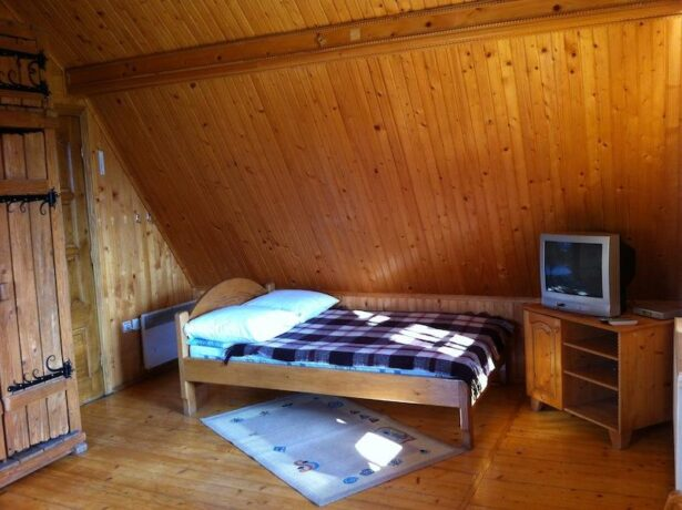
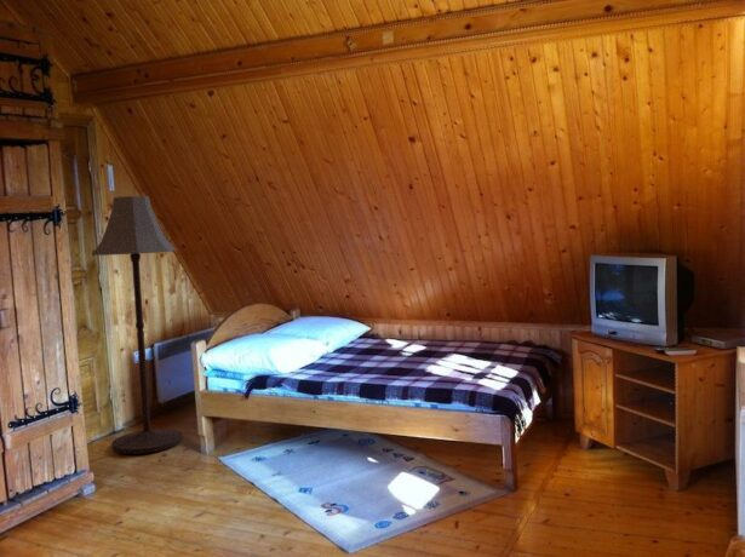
+ floor lamp (139, 321)
